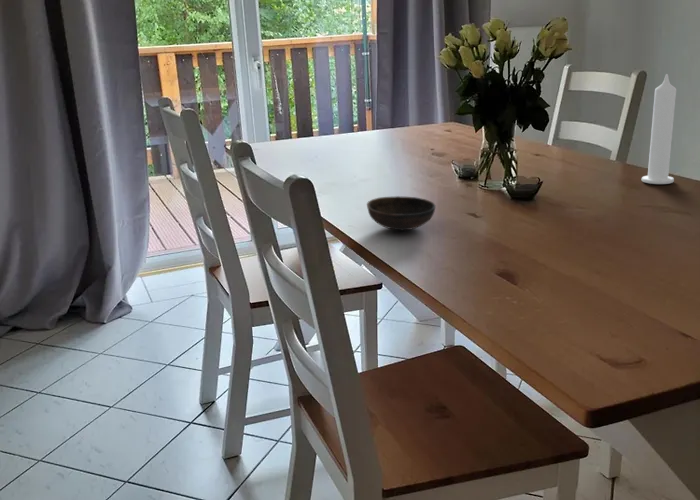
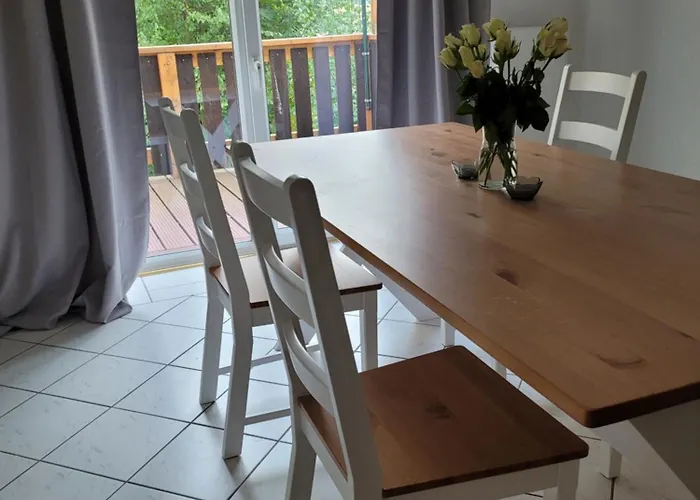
- candle (662, 128)
- bowl (401, 215)
